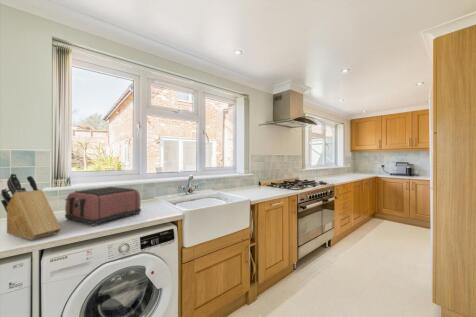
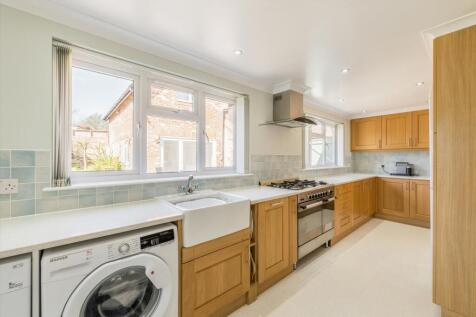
- knife block (29, 203)
- toaster (102, 203)
